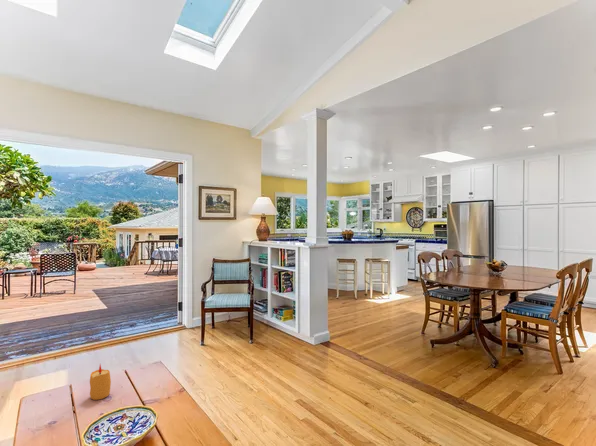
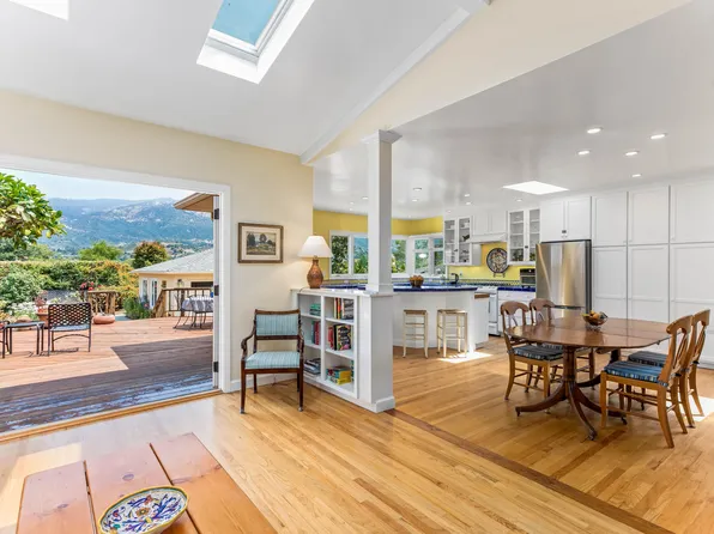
- candle (100, 379)
